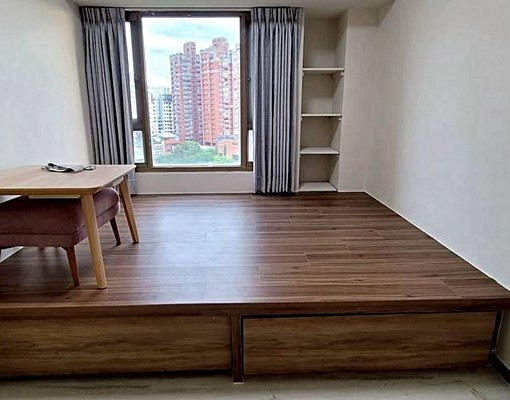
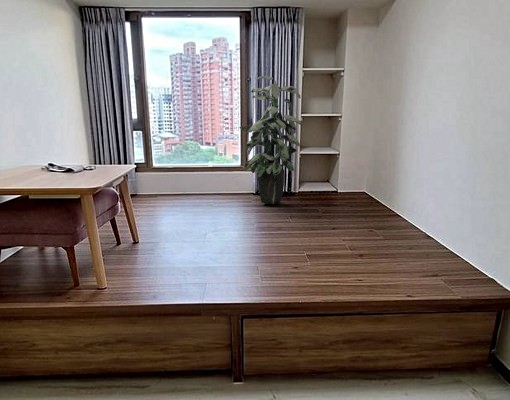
+ indoor plant (269, 142)
